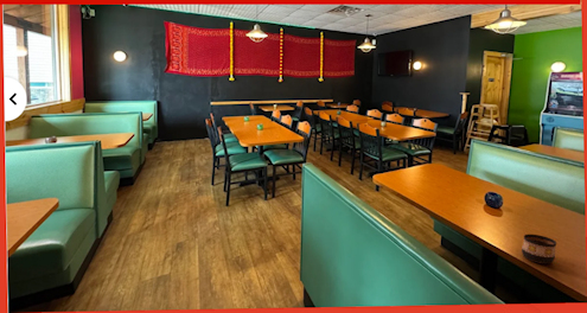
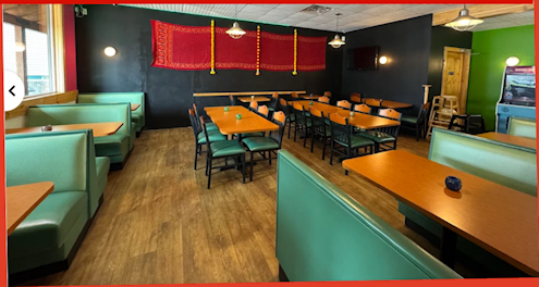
- cup (538, 248)
